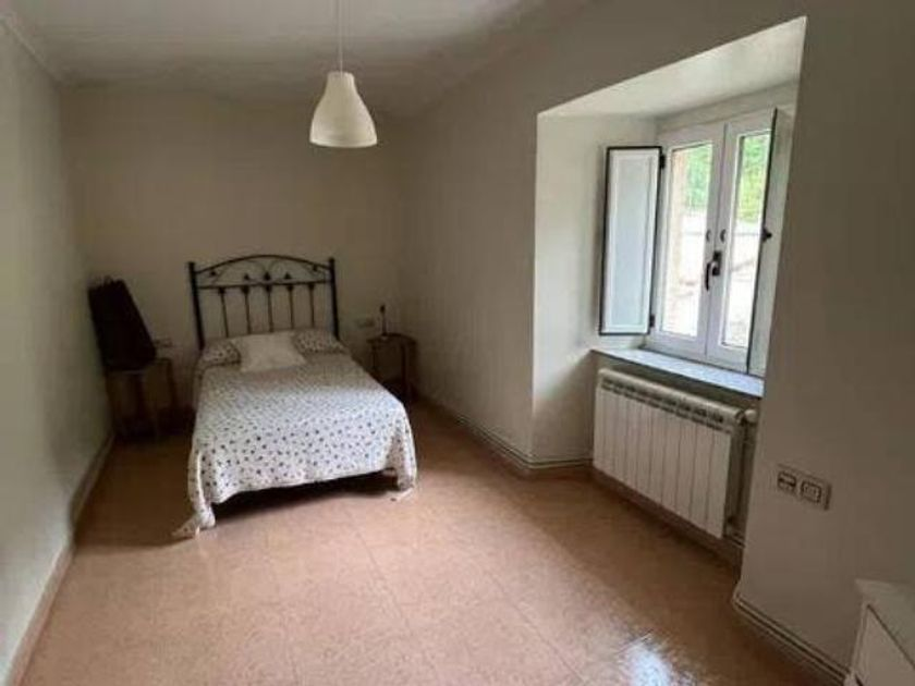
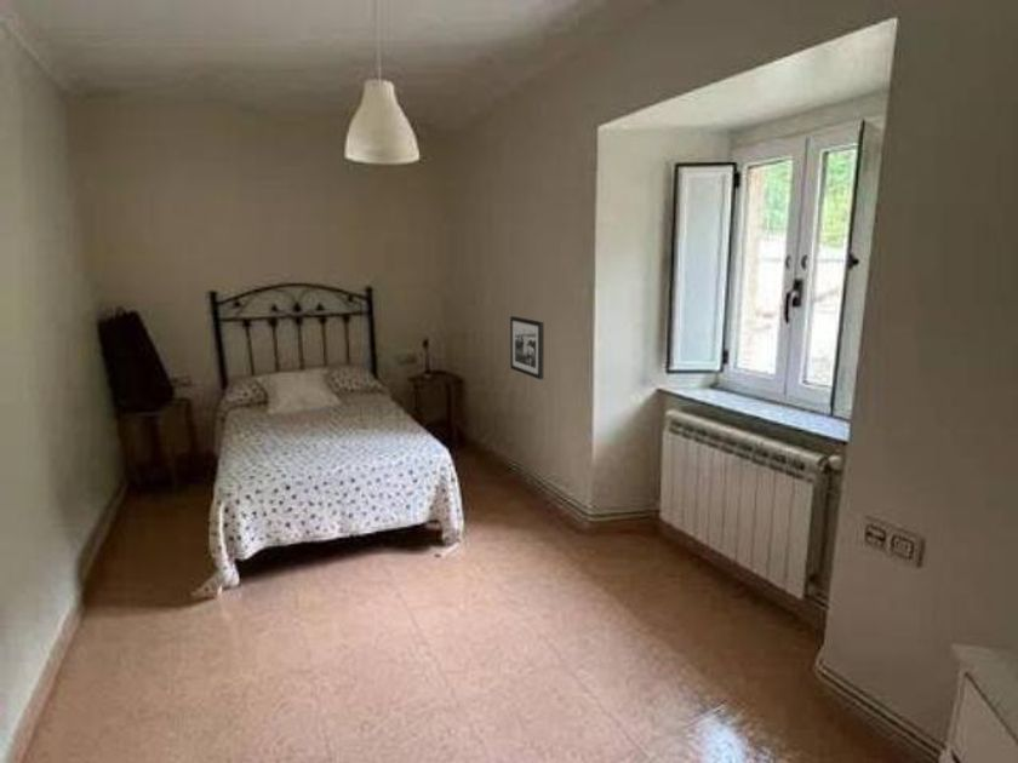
+ picture frame (526, 346)
